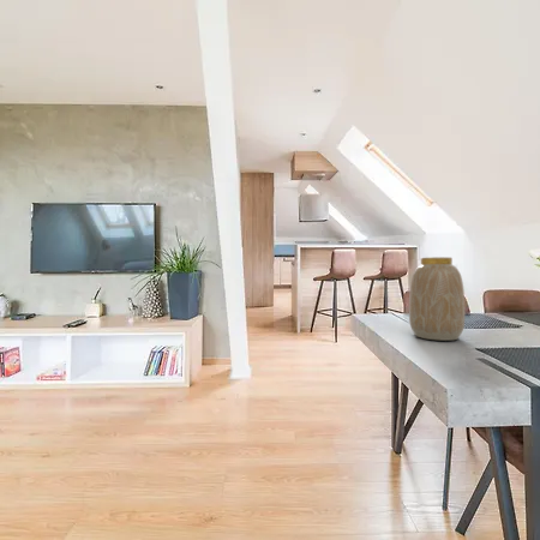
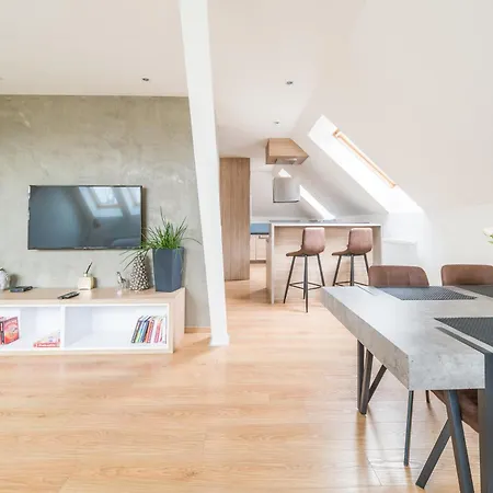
- vase (436, 296)
